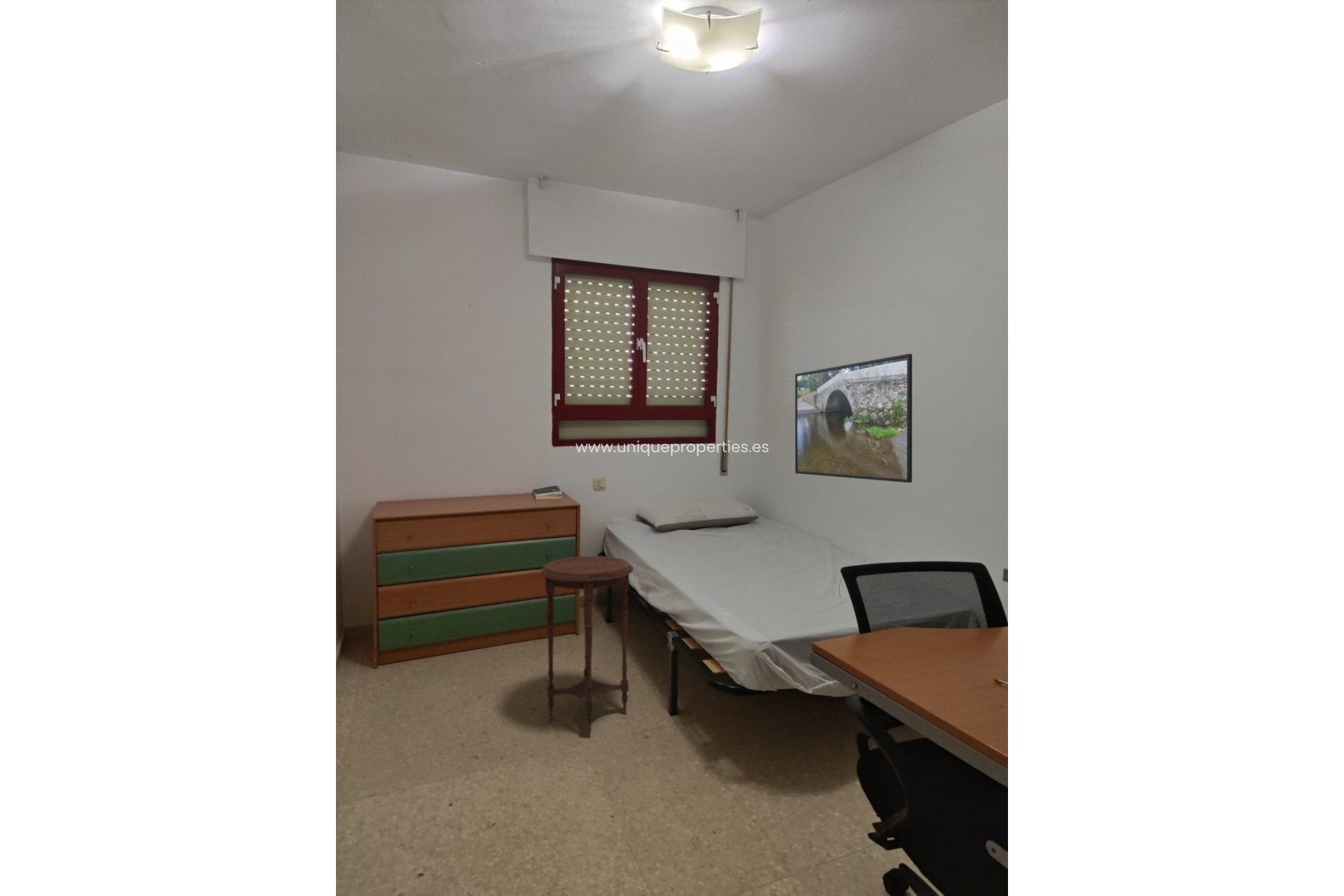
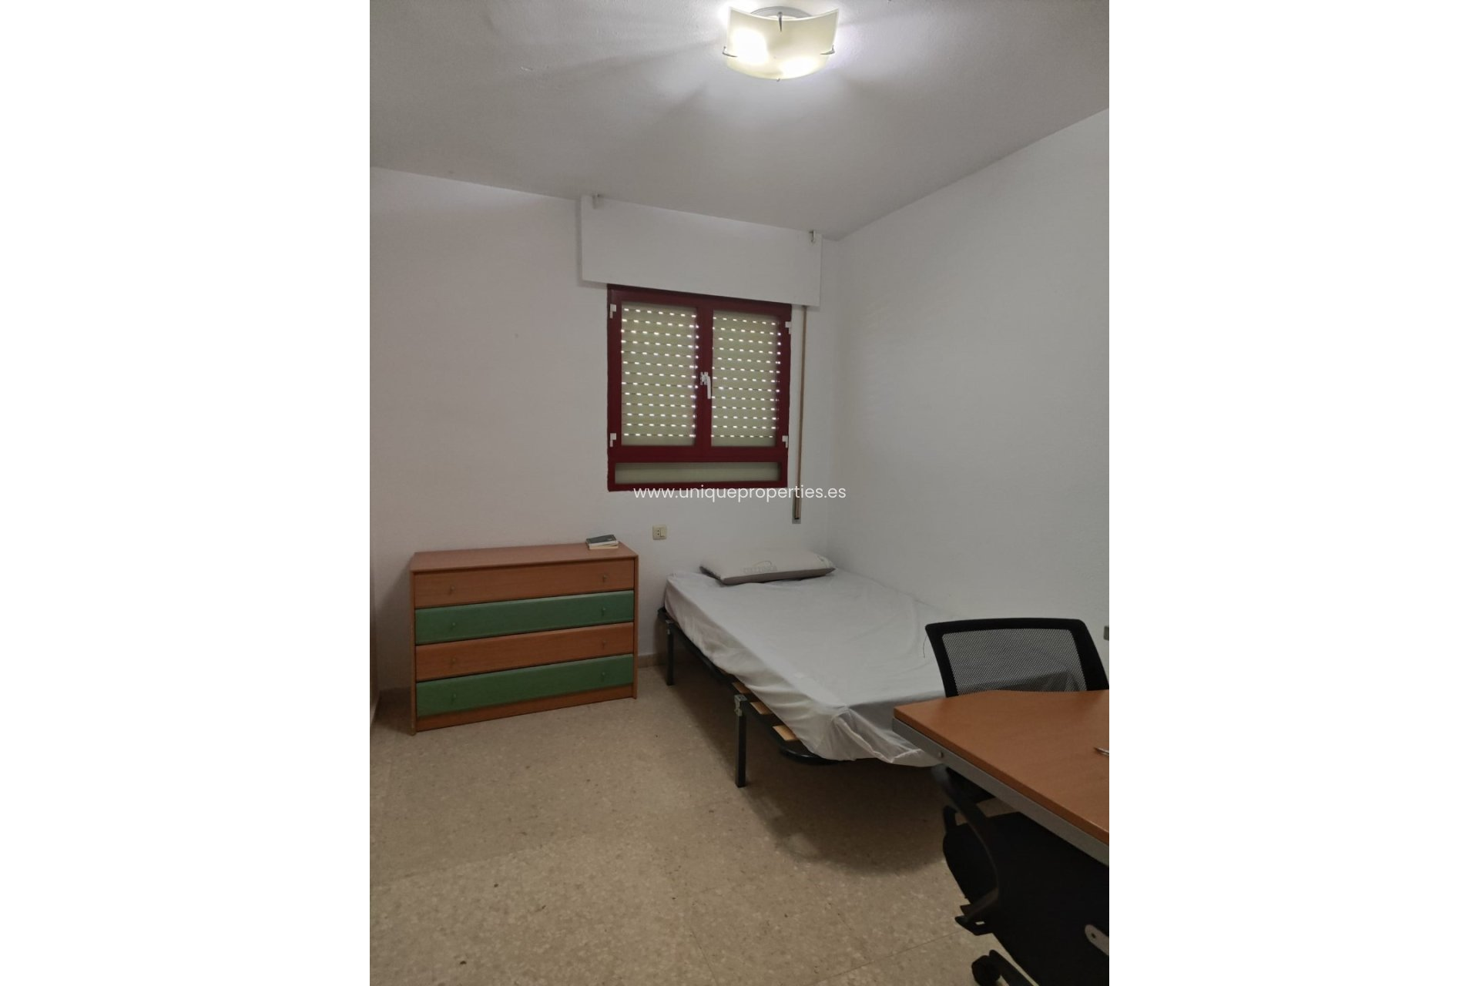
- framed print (846, 421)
- side table (587, 640)
